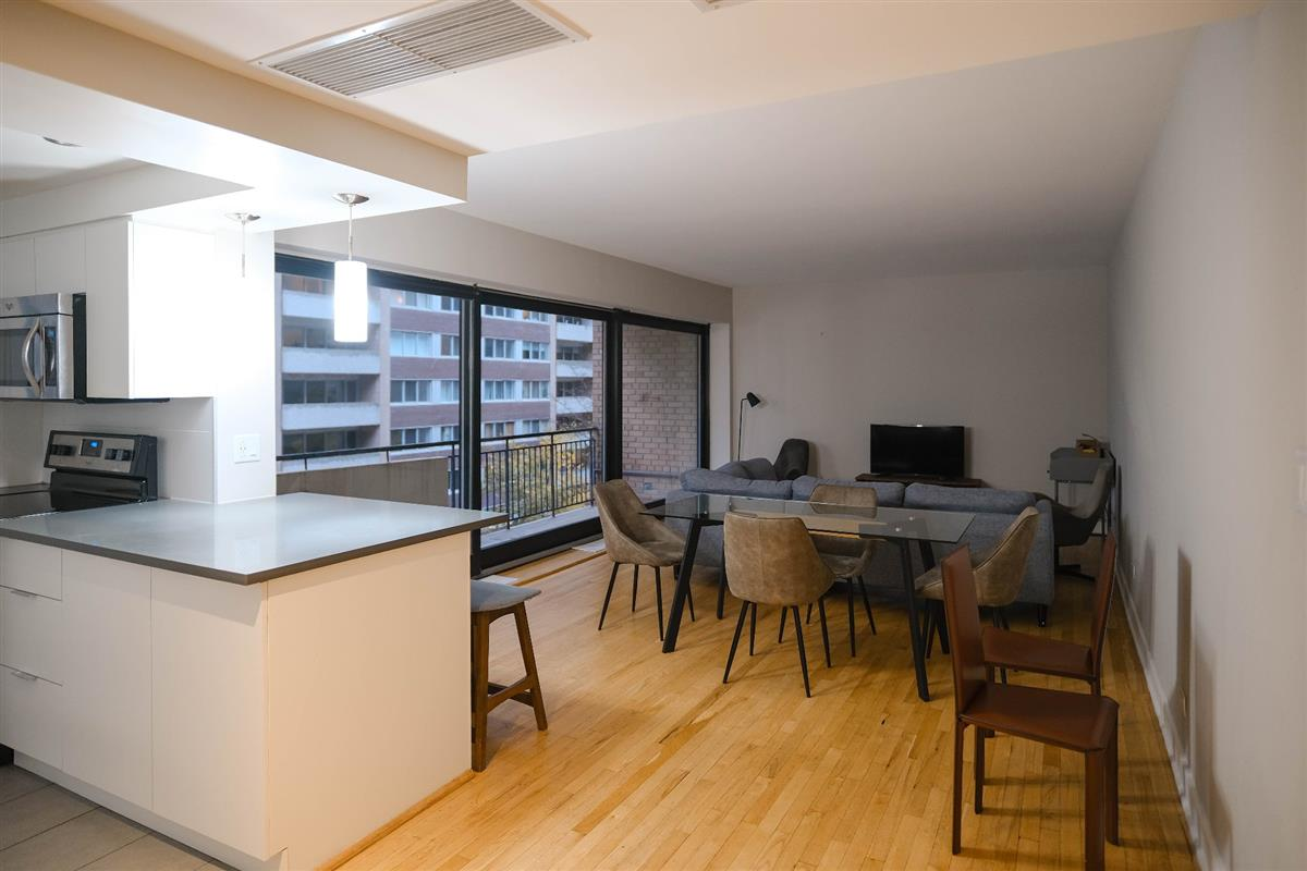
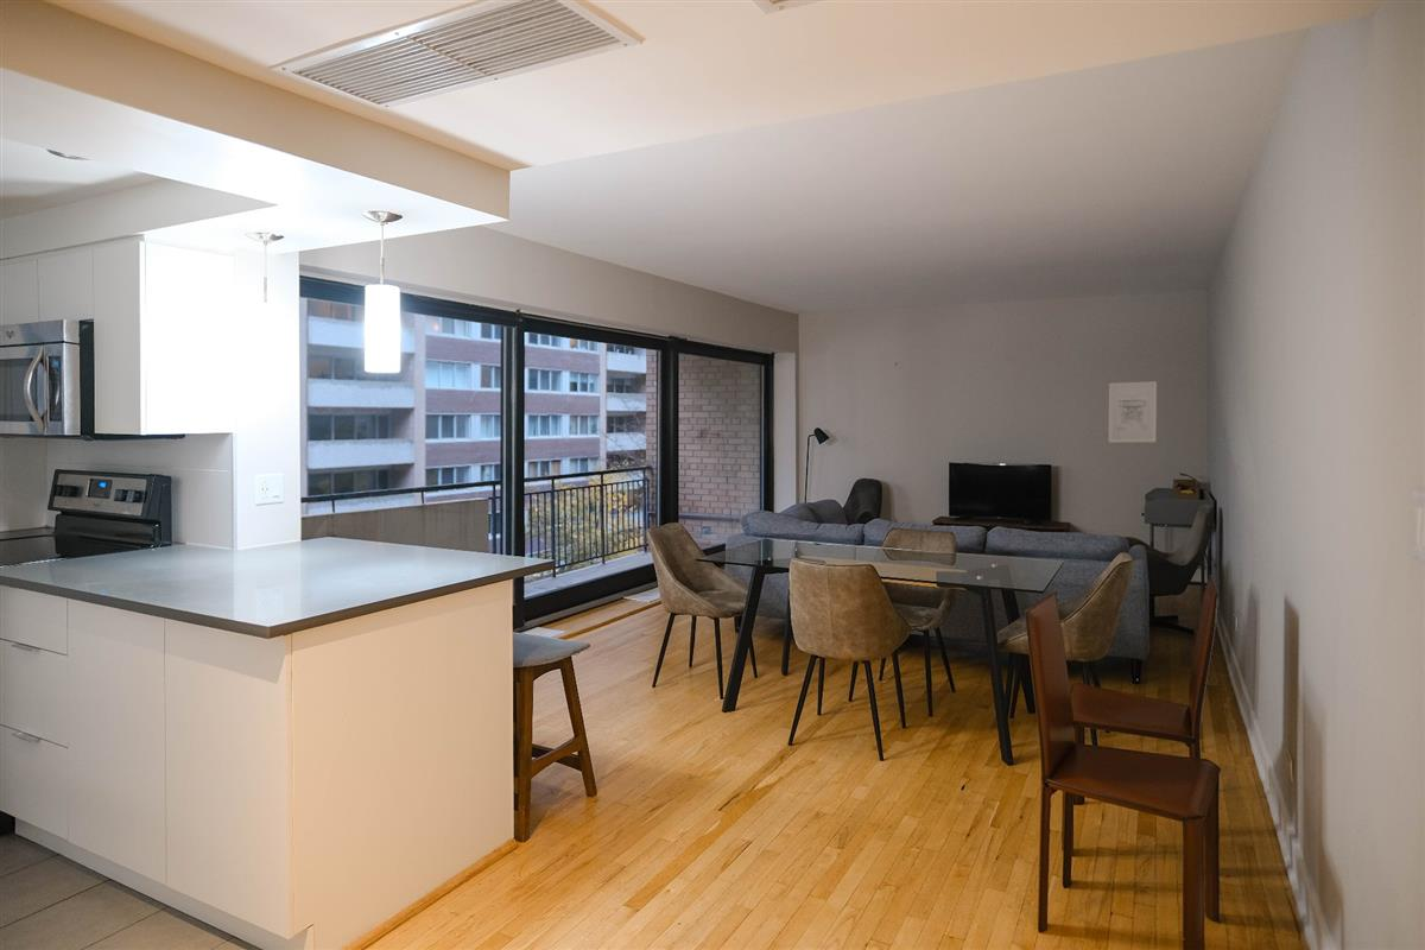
+ wall art (1132, 412)
